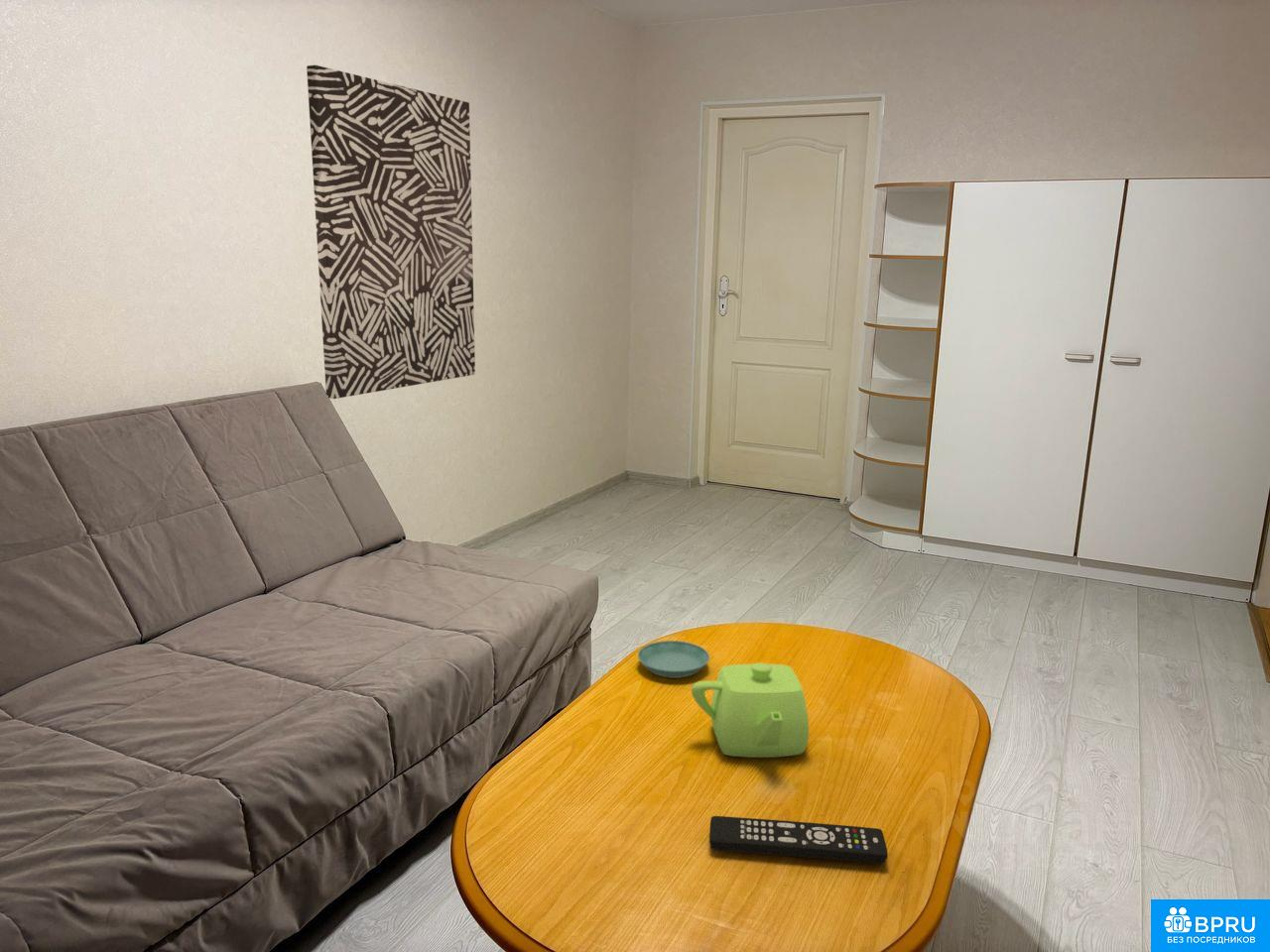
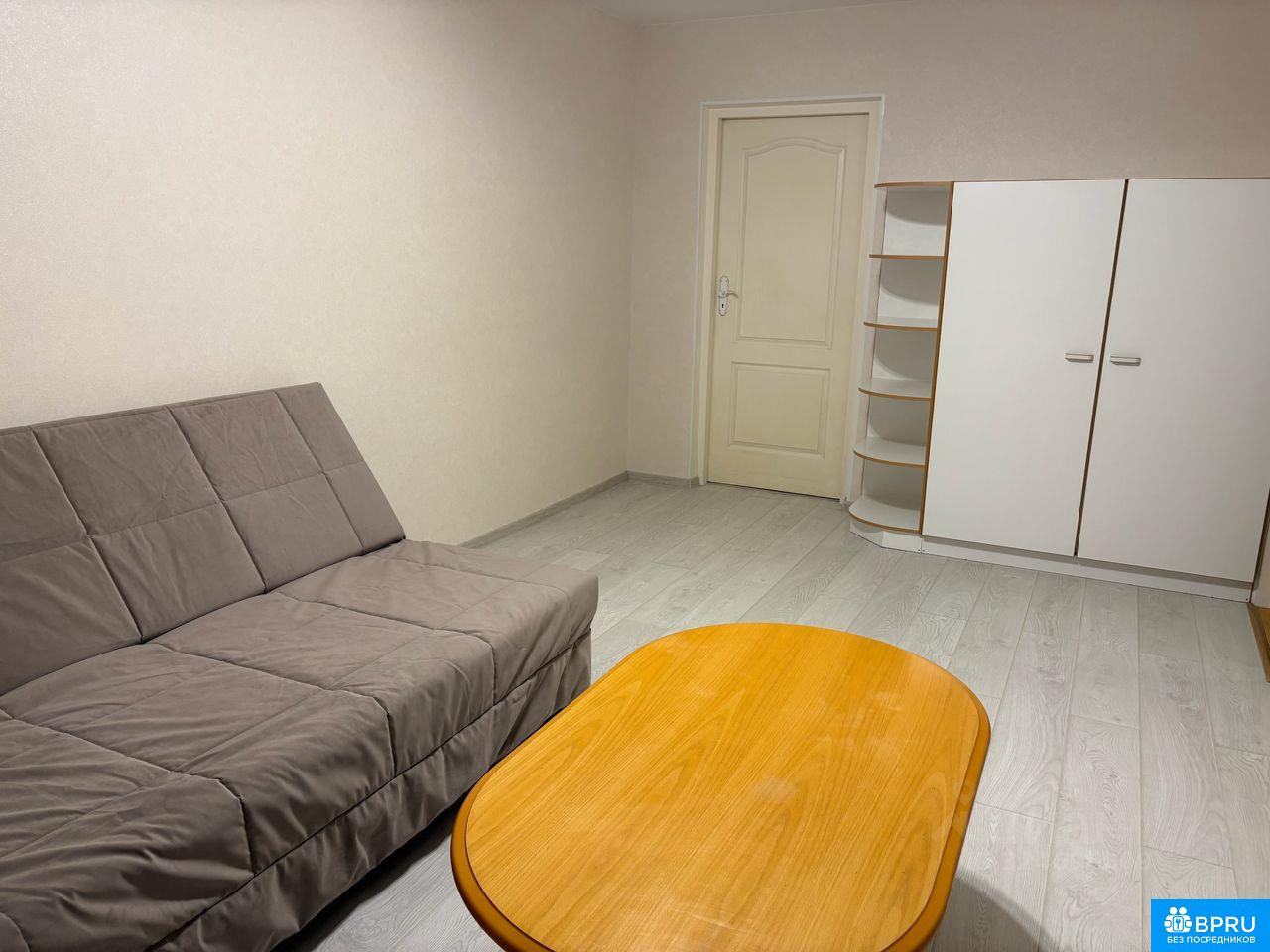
- wall art (402, 241)
- teapot (750, 710)
- remote control (797, 840)
- saucer (673, 660)
